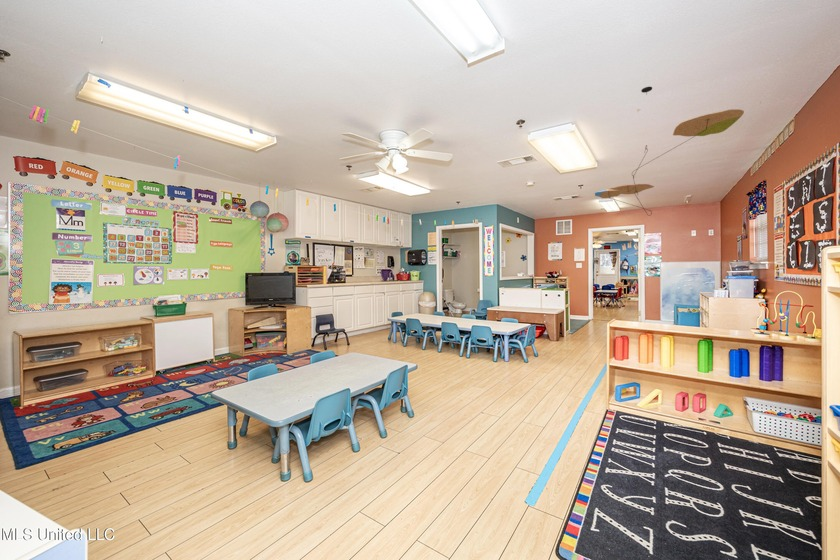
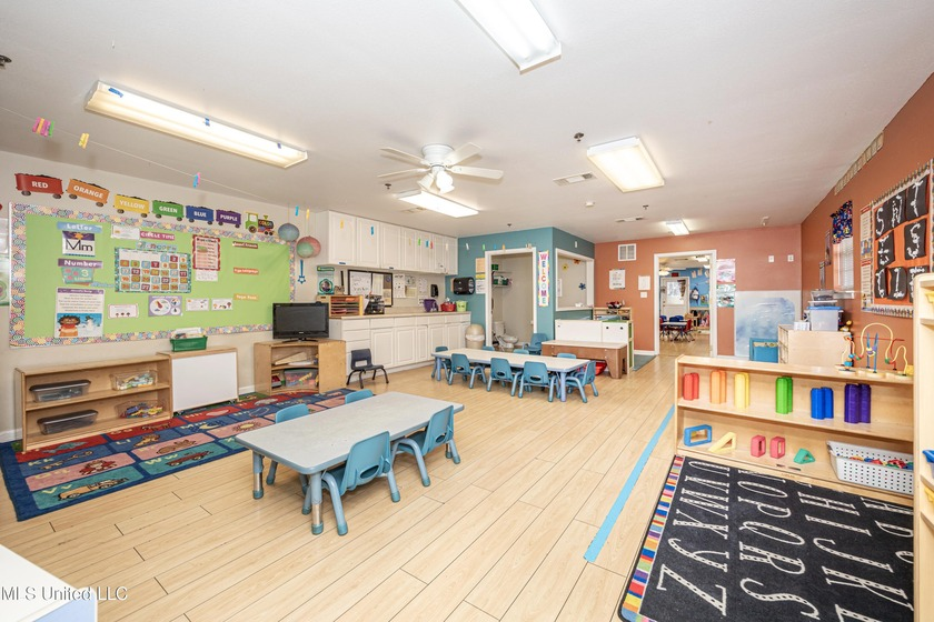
- ceiling mobile (660, 155)
